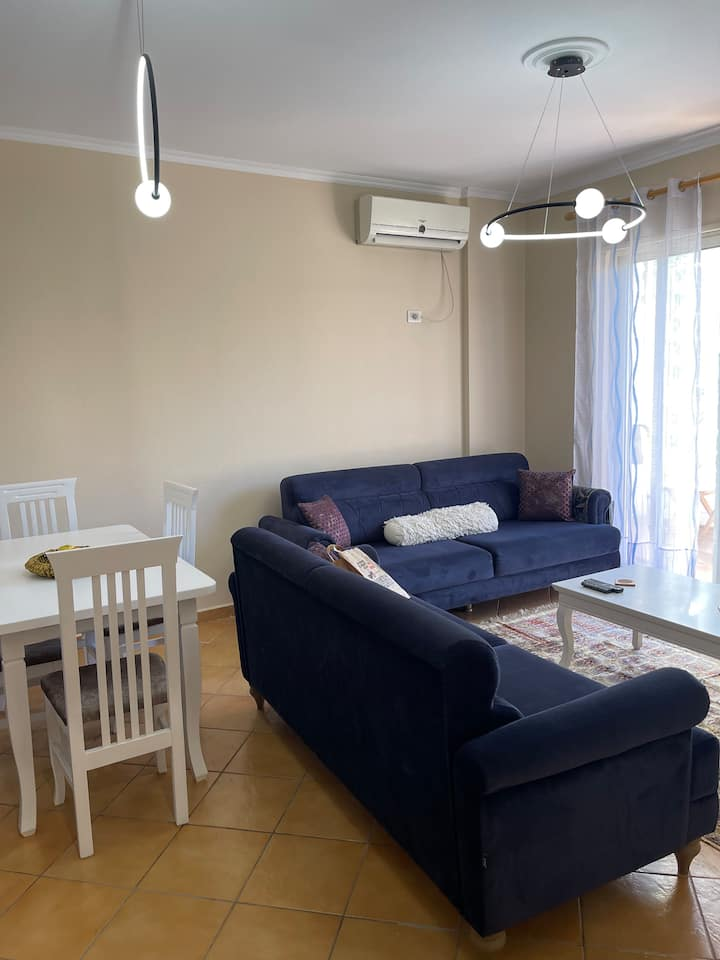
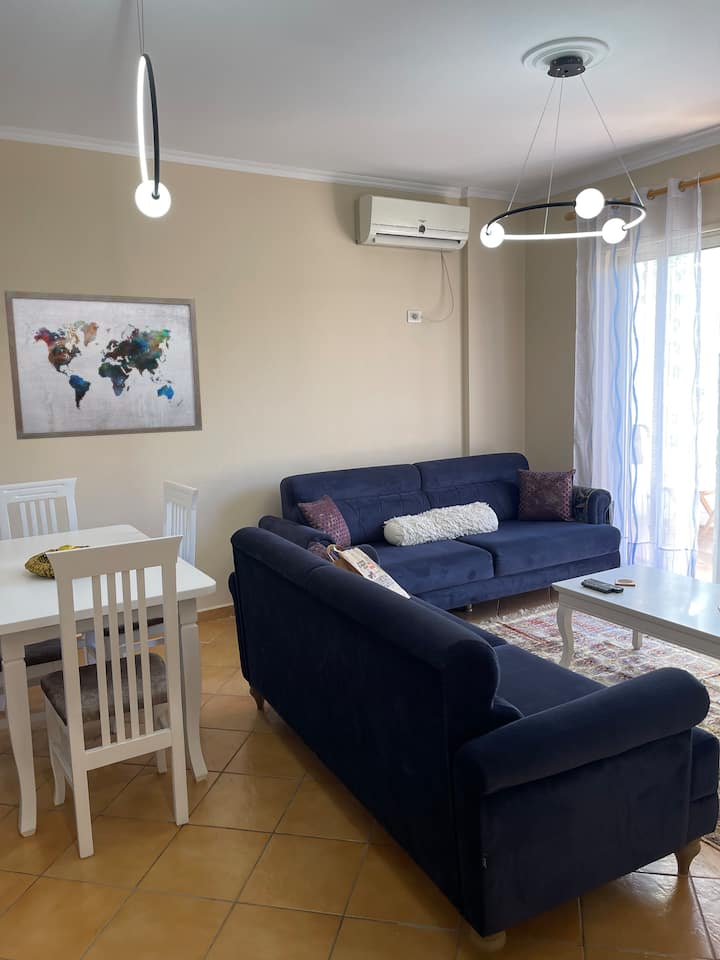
+ wall art (110, 365)
